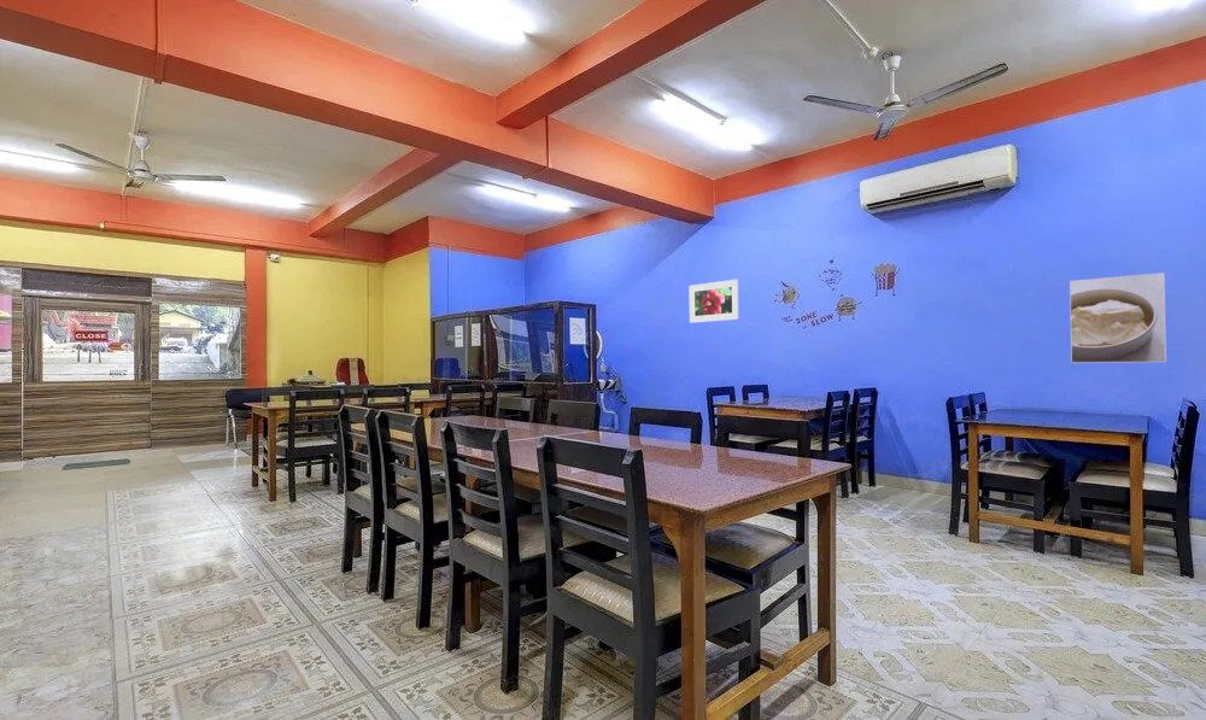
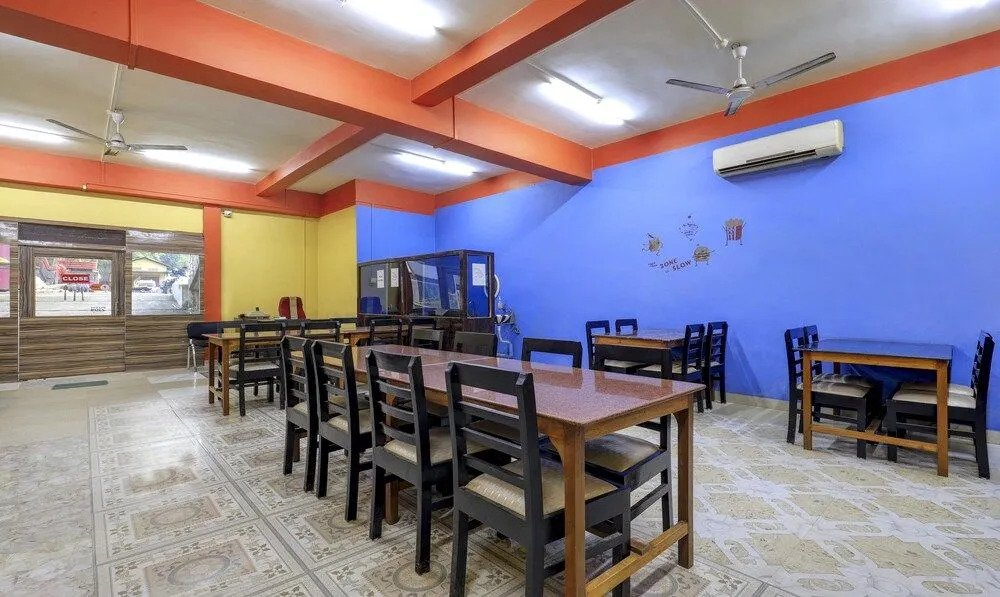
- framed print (713, 302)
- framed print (1116, 320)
